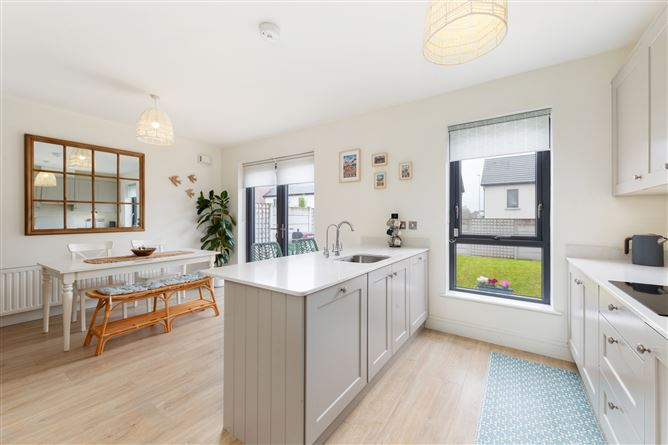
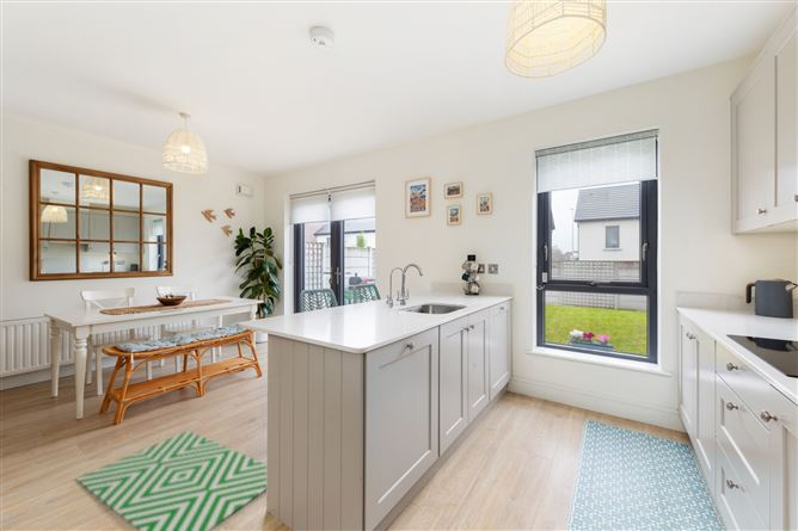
+ rug (182, 476)
